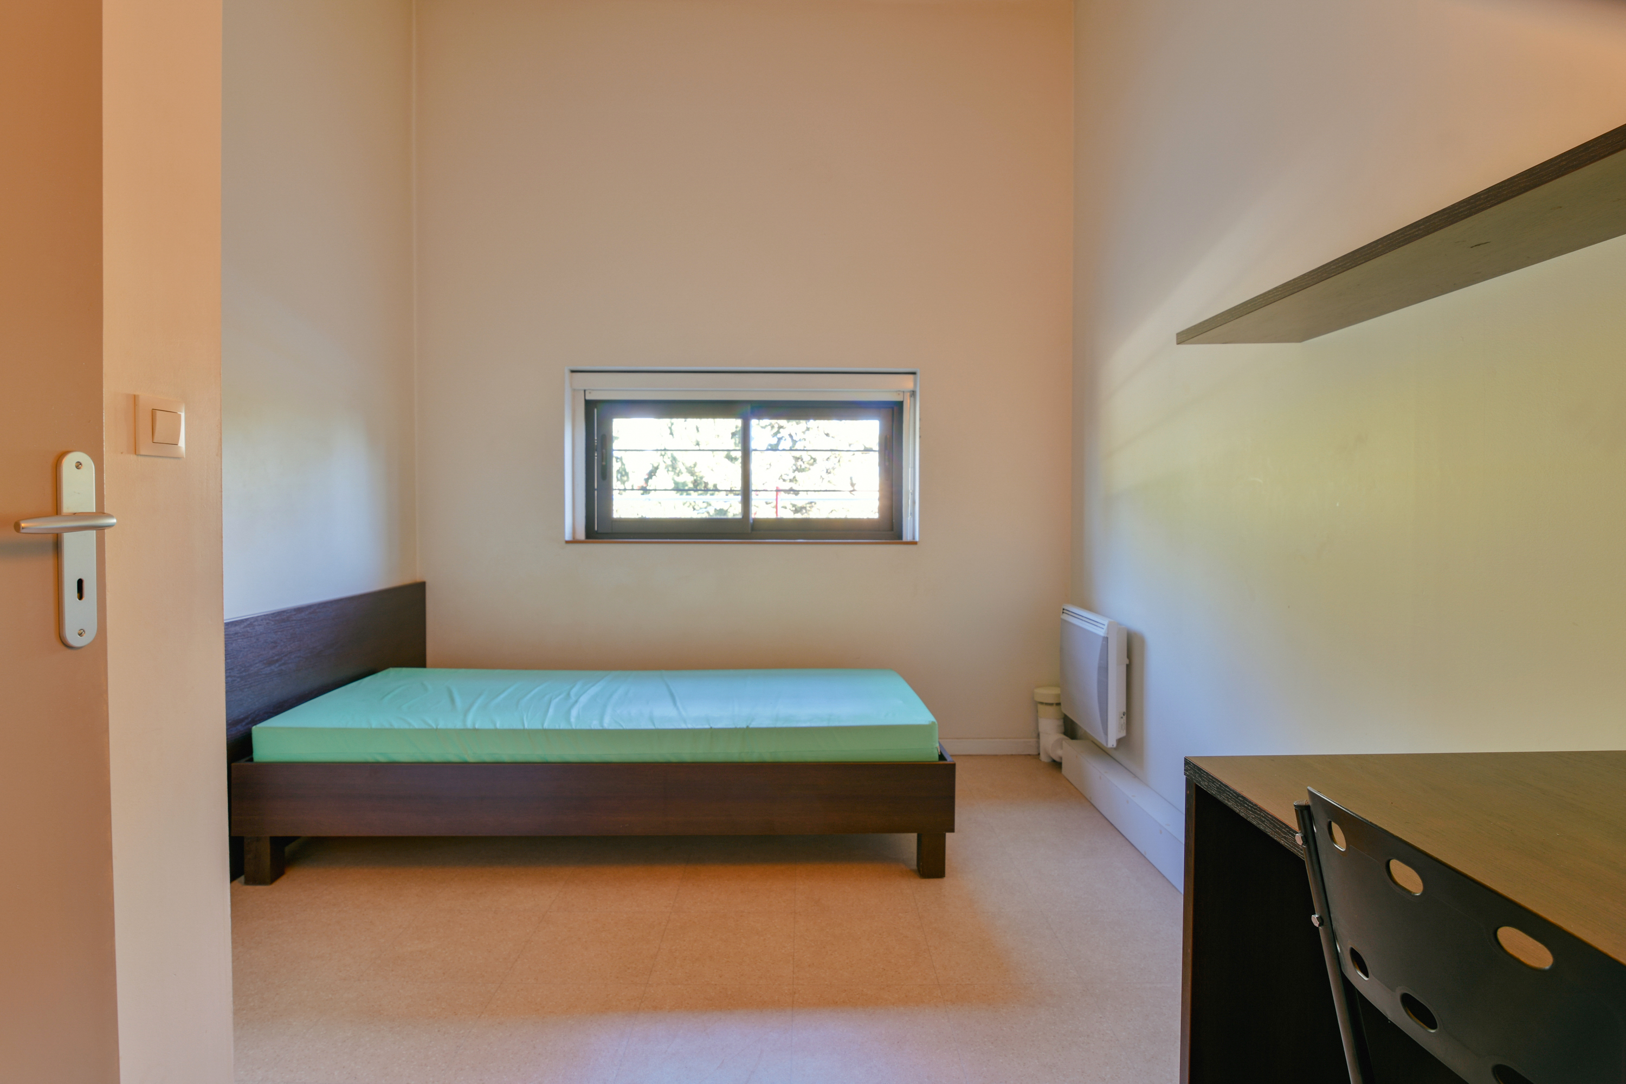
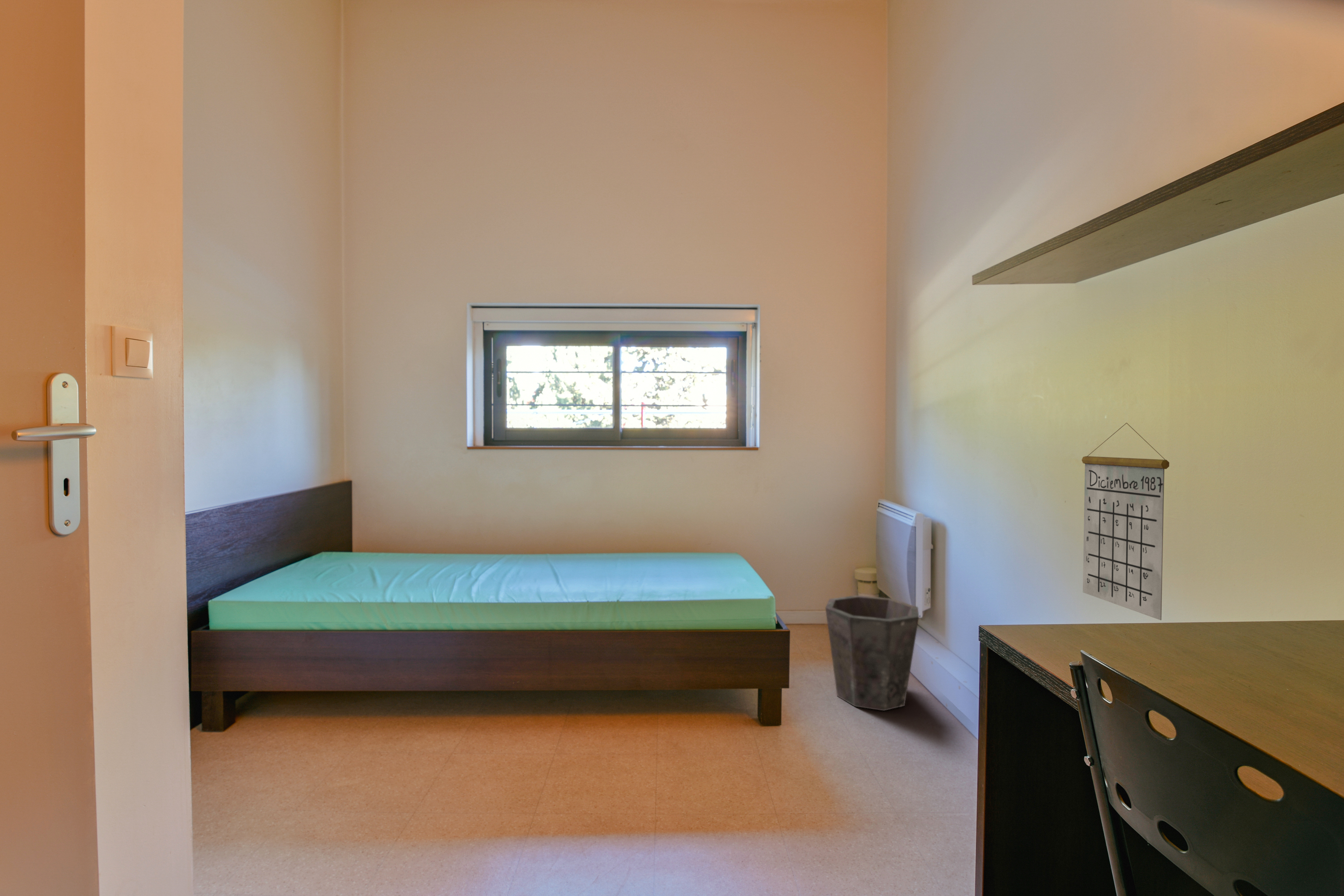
+ calendar (1121, 514)
+ waste bin (871, 651)
